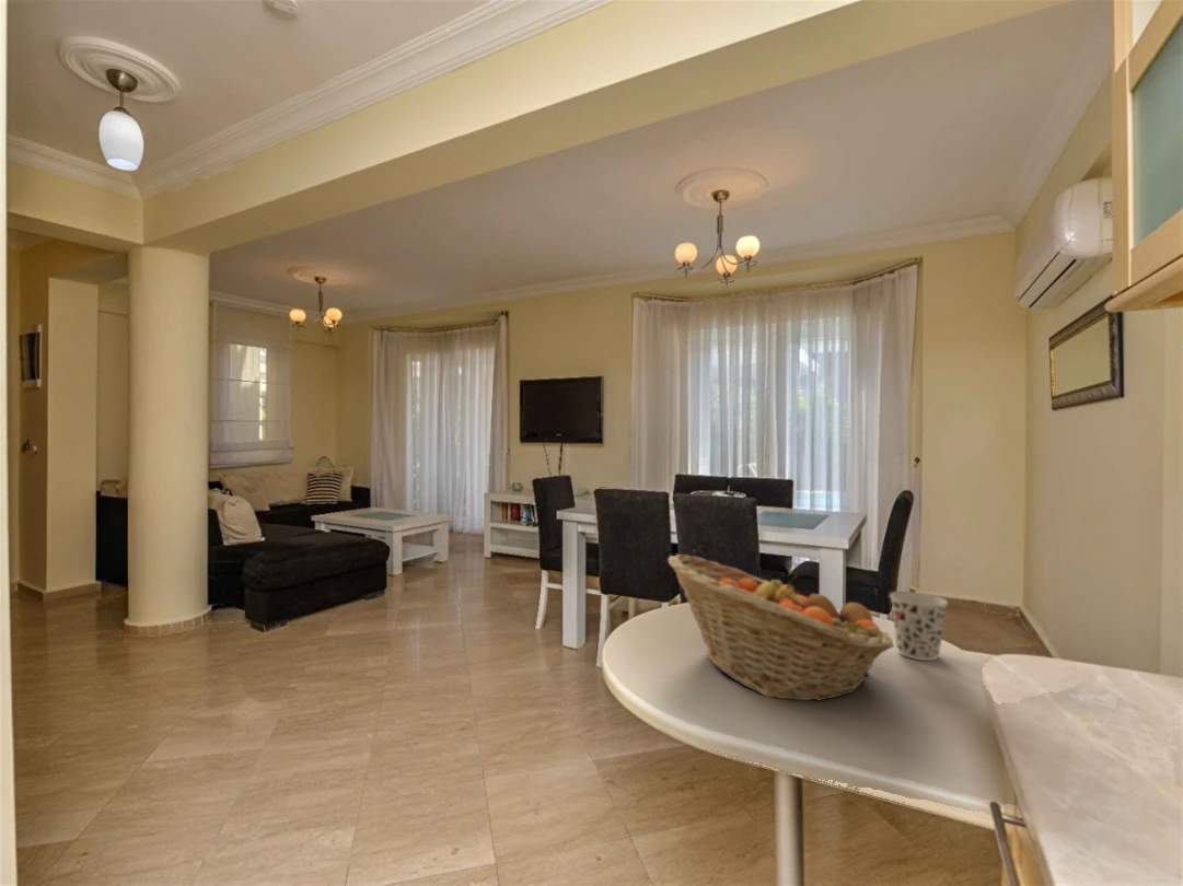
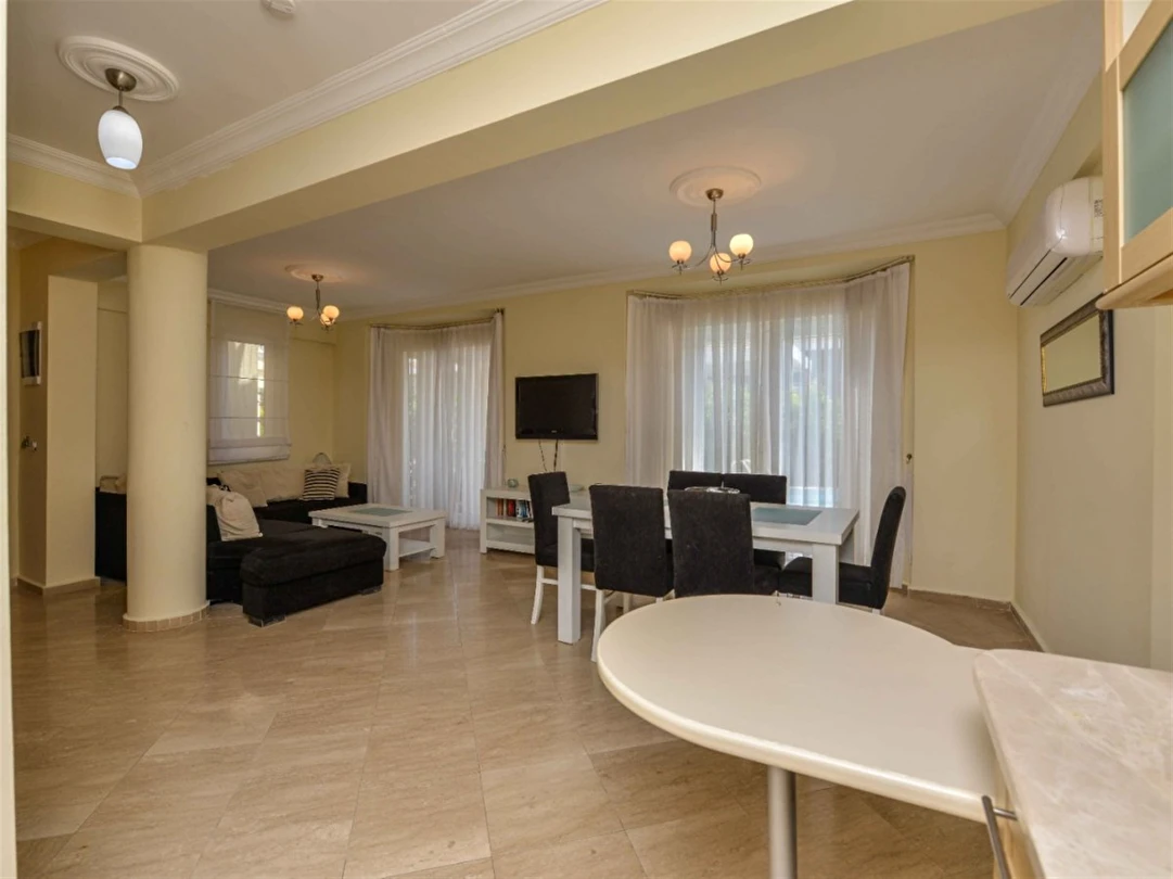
- cup (917, 626)
- fruit basket (768, 614)
